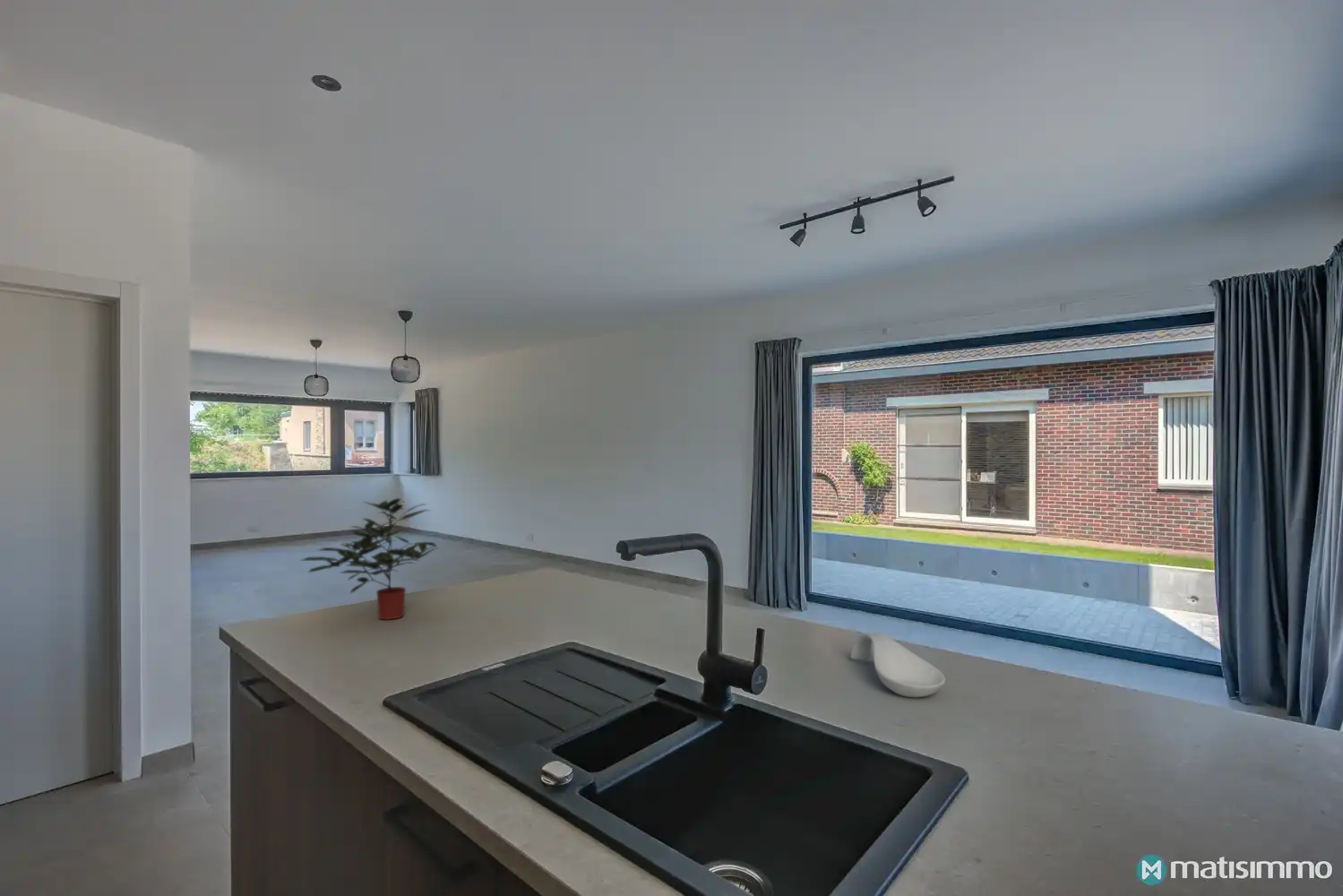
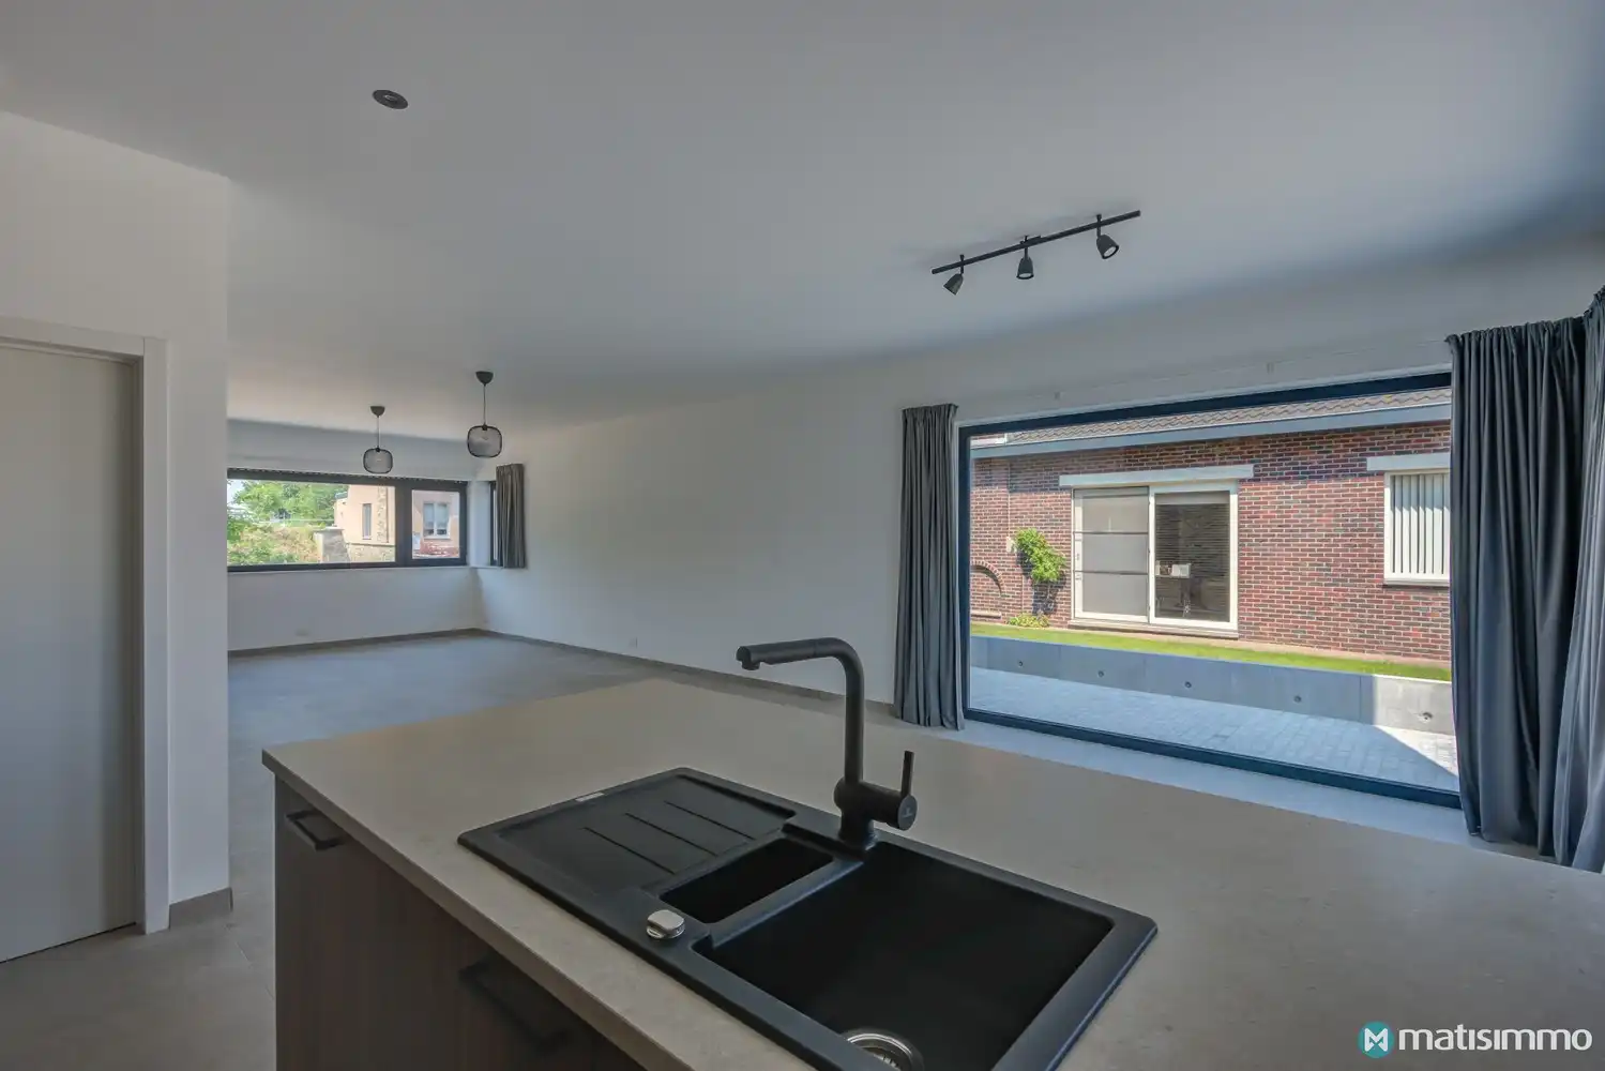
- potted plant (373, 558)
- spoon rest (891, 661)
